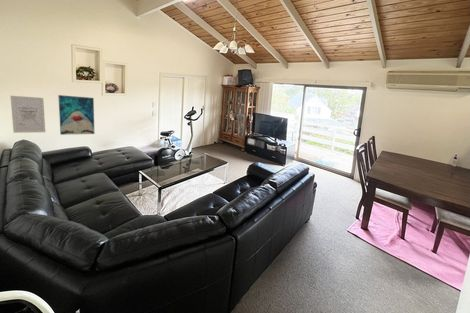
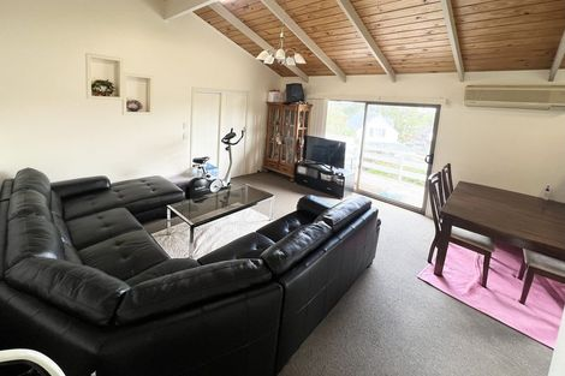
- wall art (77, 115)
- wall art (28, 114)
